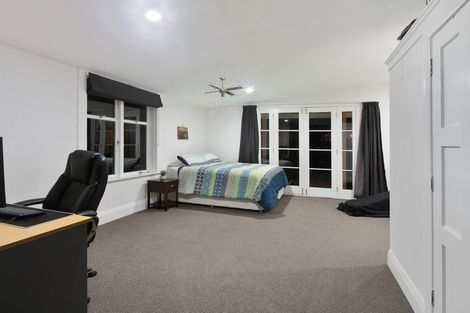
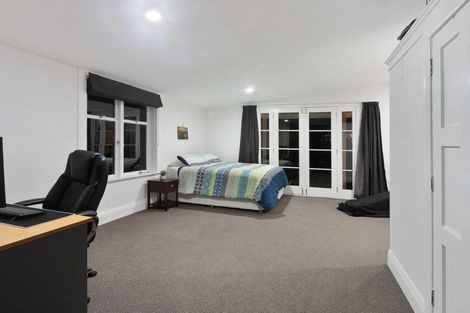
- ceiling fan (222, 87)
